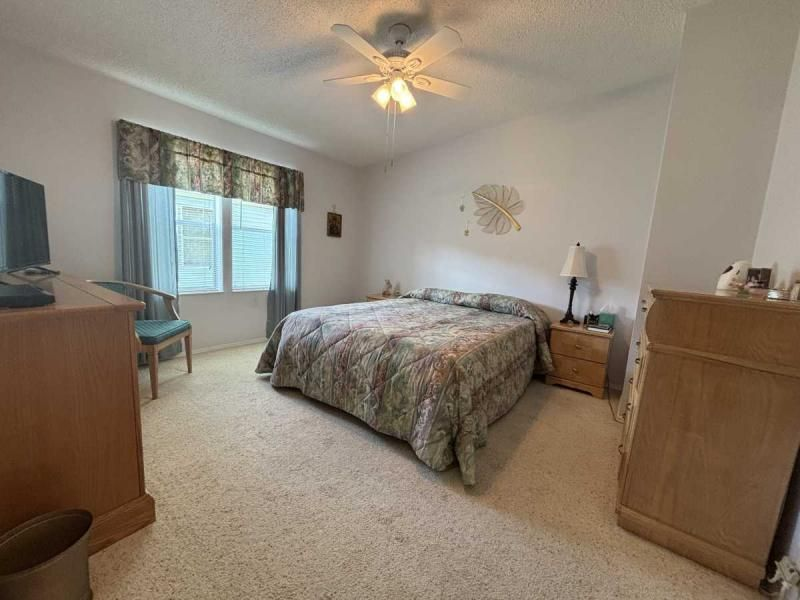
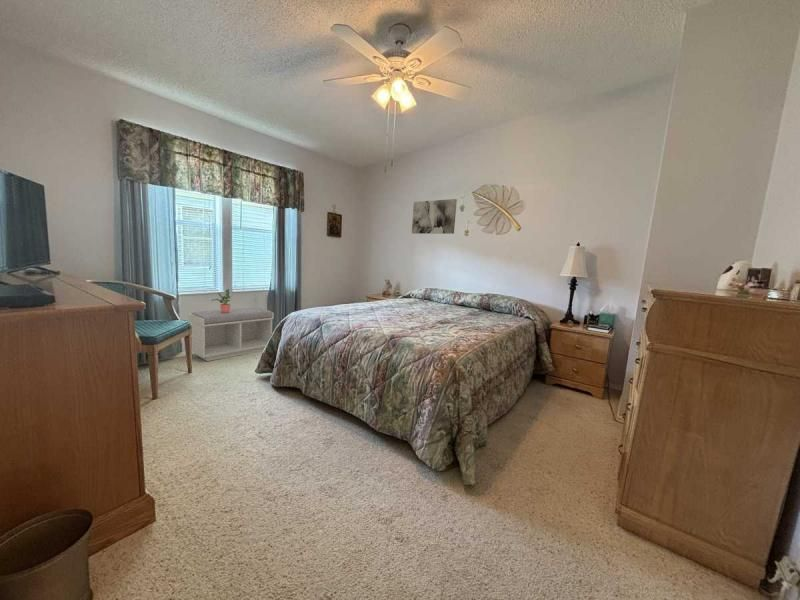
+ wall art (433, 217)
+ bench (233, 331)
+ potted plant (221, 300)
